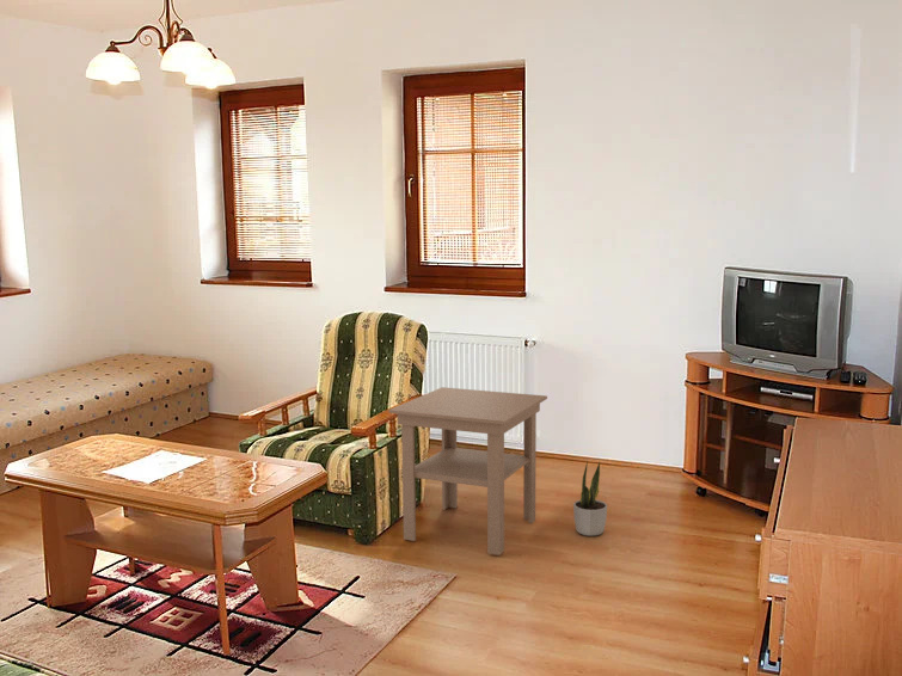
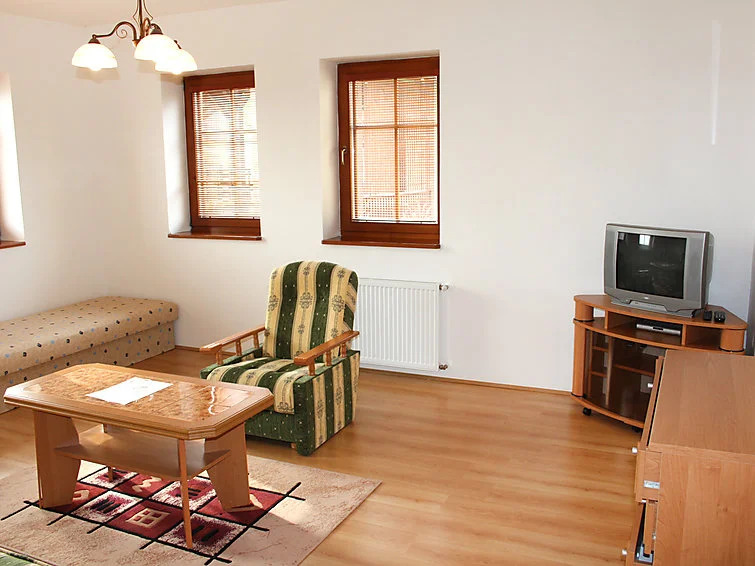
- potted plant (589, 494)
- side table (471, 466)
